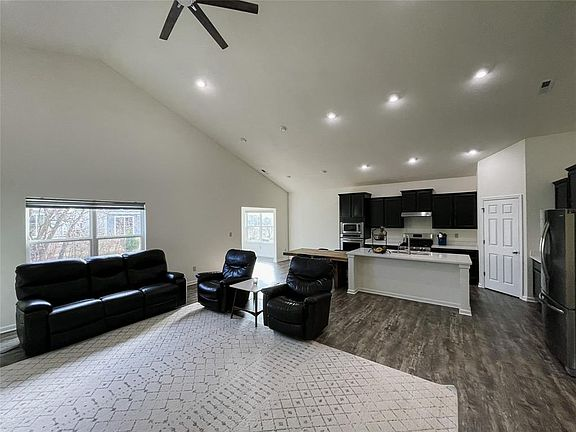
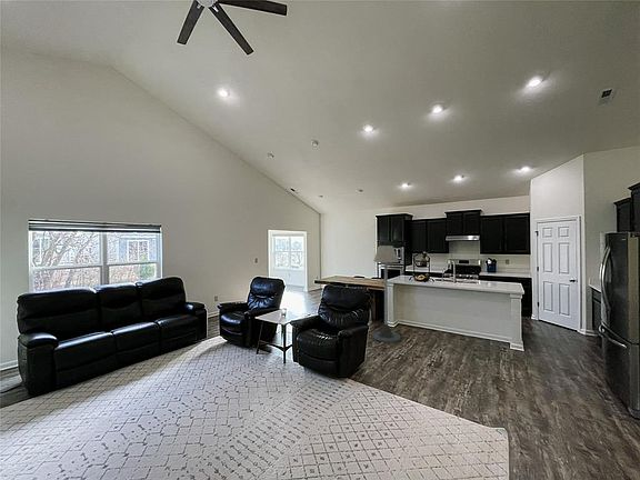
+ floor lamp (386, 291)
